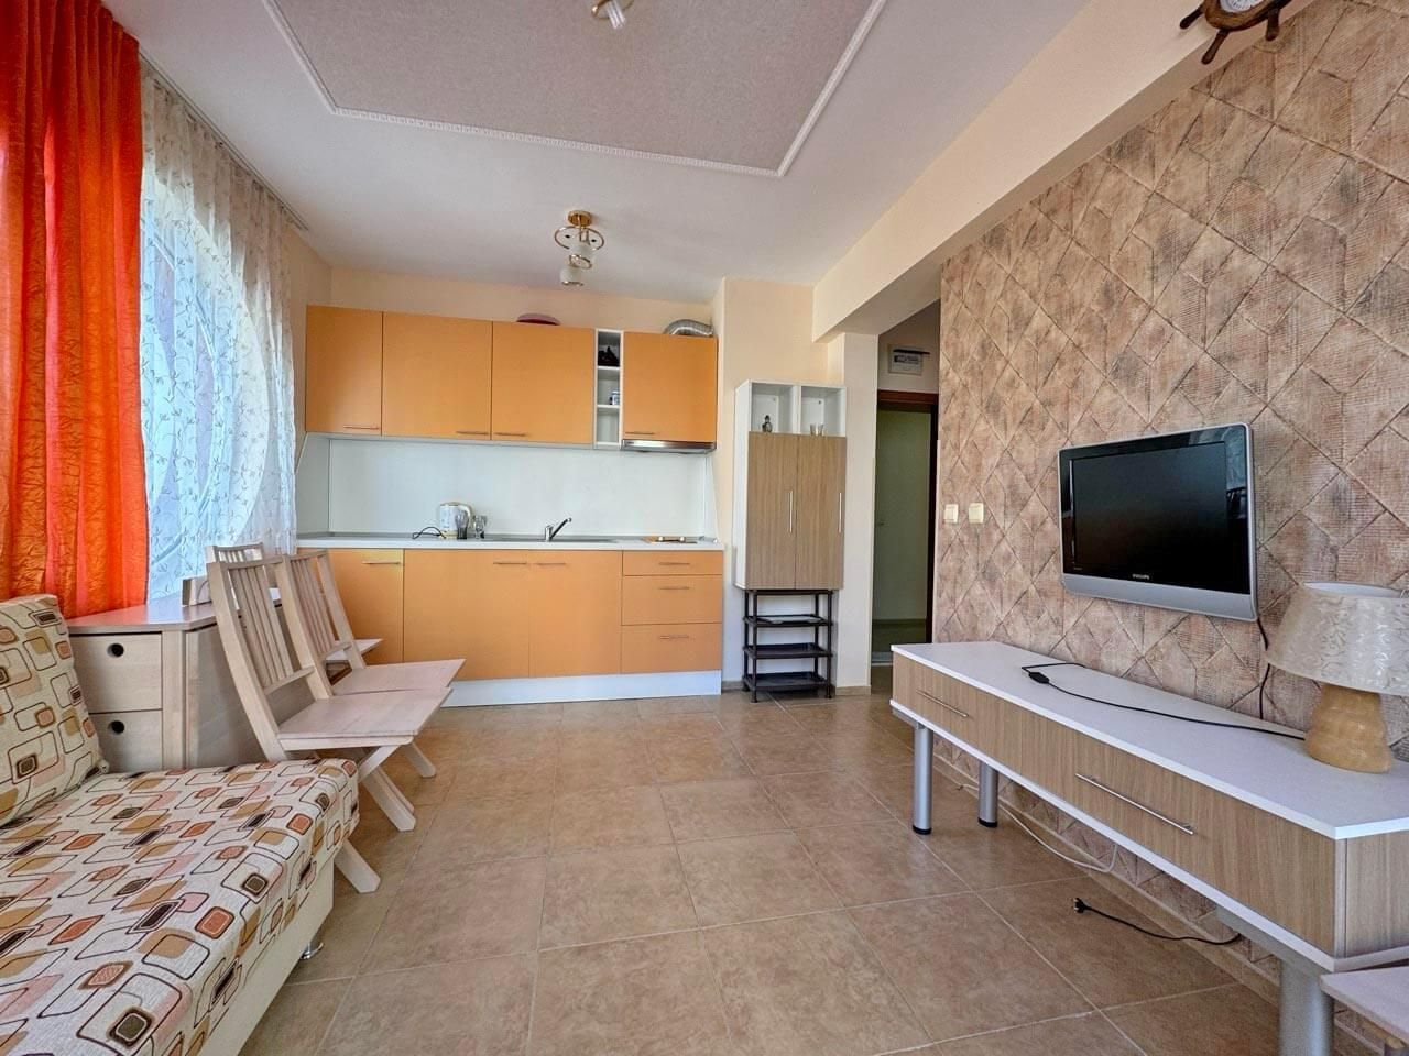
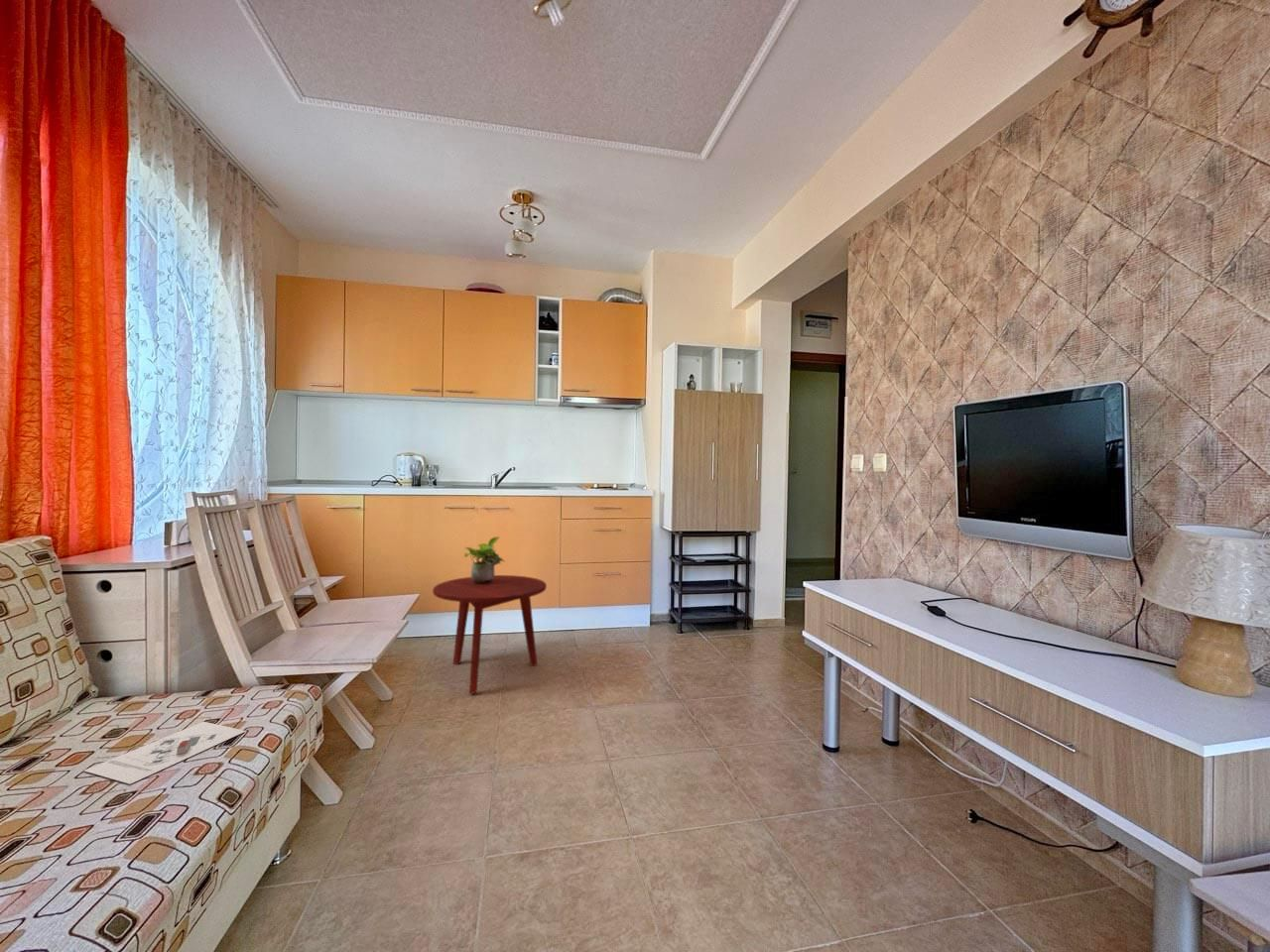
+ side table (481, 626)
+ potted plant (485, 560)
+ architectural model (171, 745)
